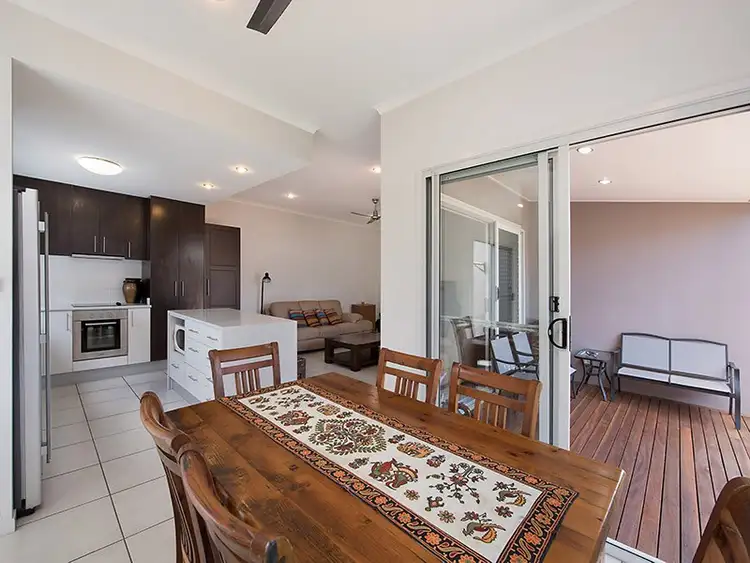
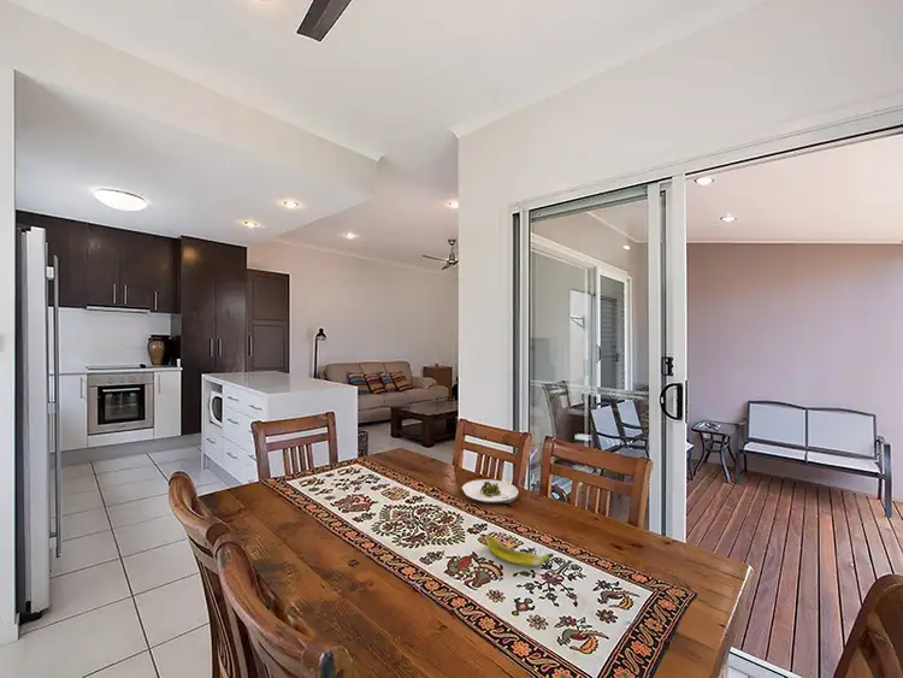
+ salad plate (490, 487)
+ banana (514, 550)
